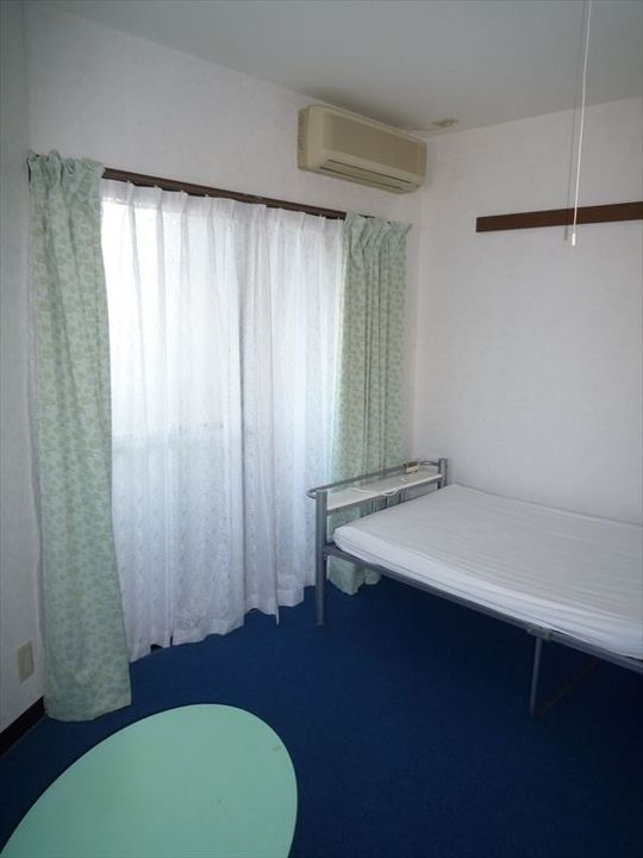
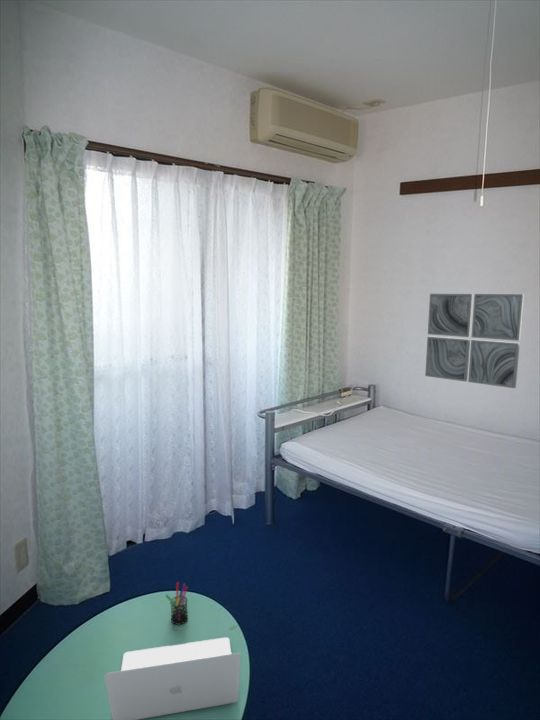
+ laptop (176, 653)
+ pen holder (176, 603)
+ wall art (469, 339)
